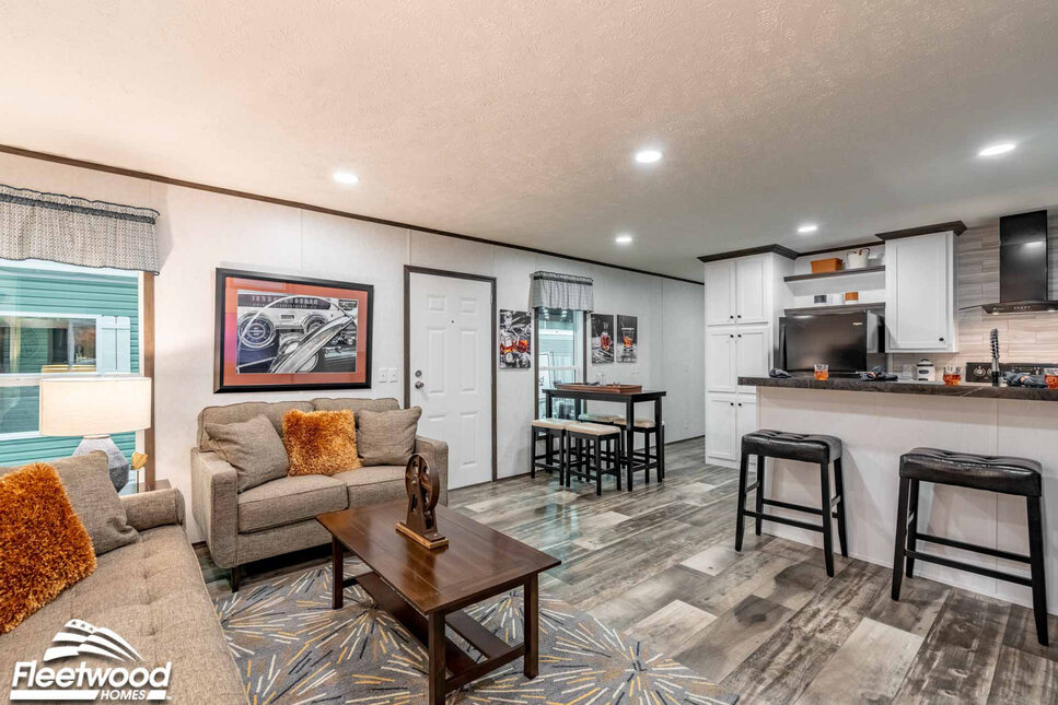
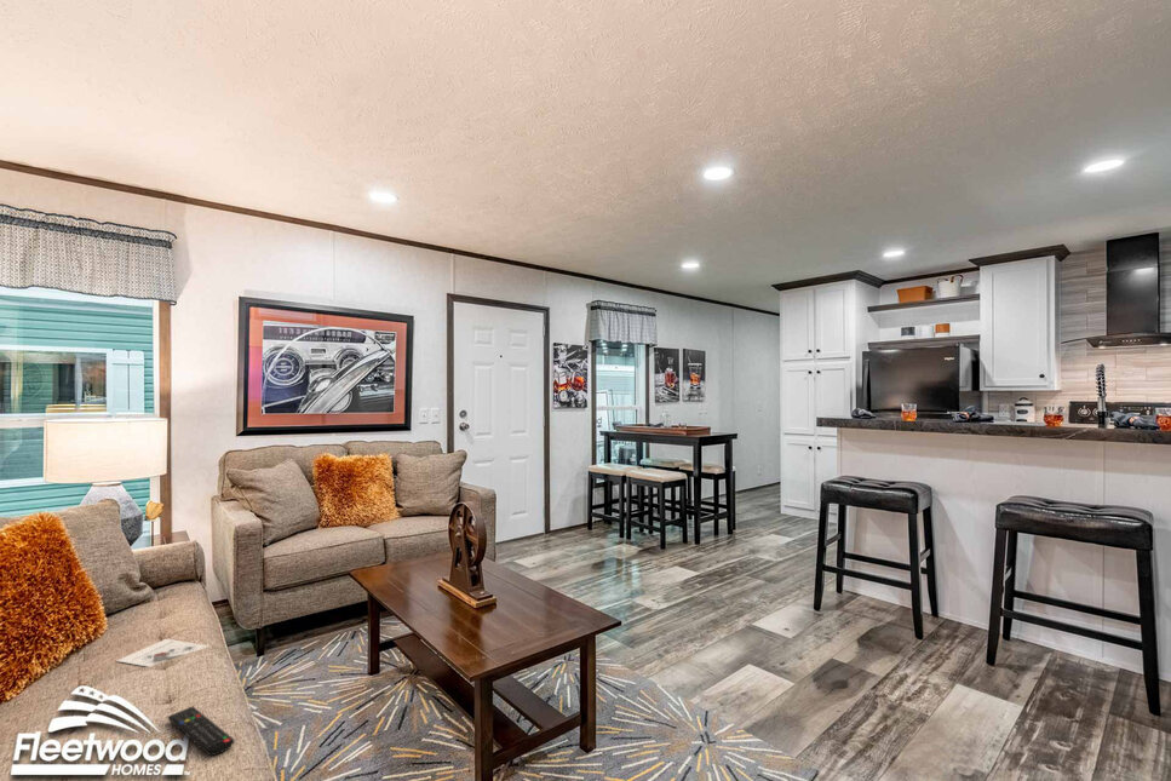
+ architectural model (170, 650)
+ remote control (200, 730)
